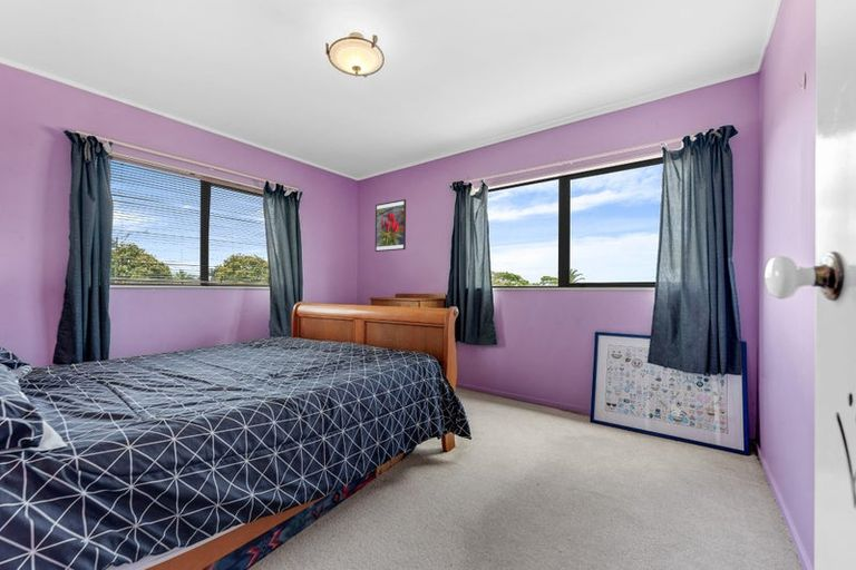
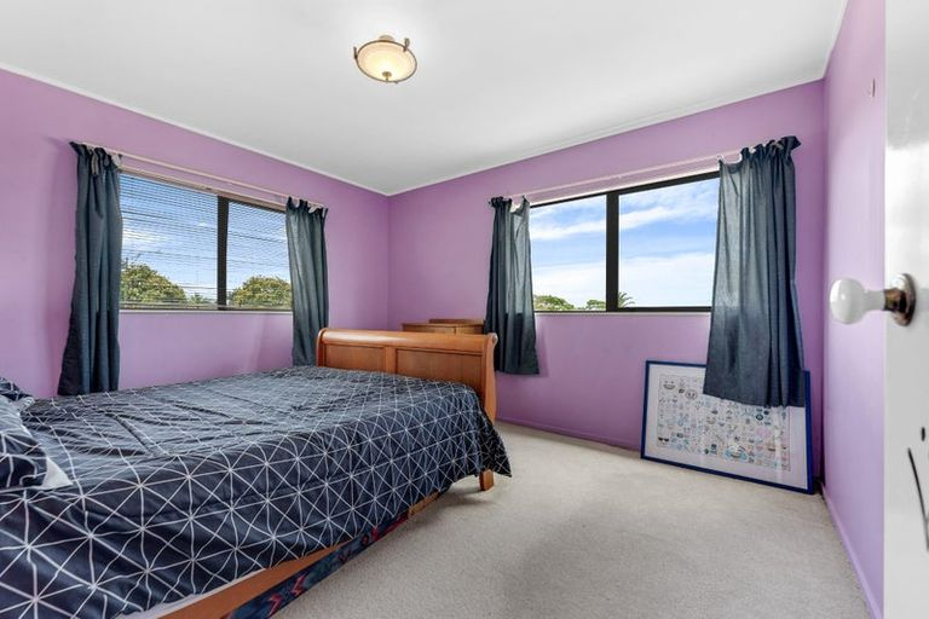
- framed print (389, 226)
